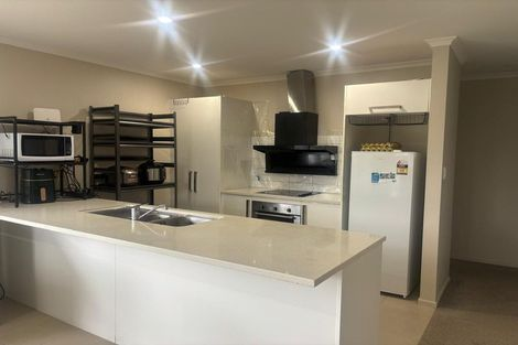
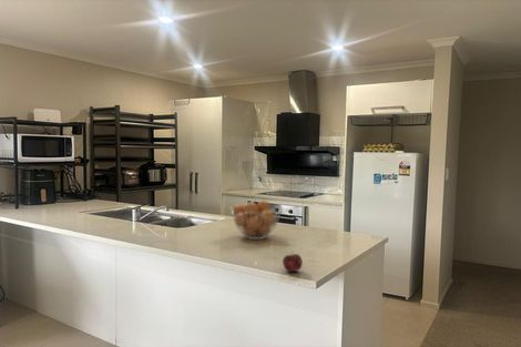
+ apple (292, 262)
+ fruit basket (255, 218)
